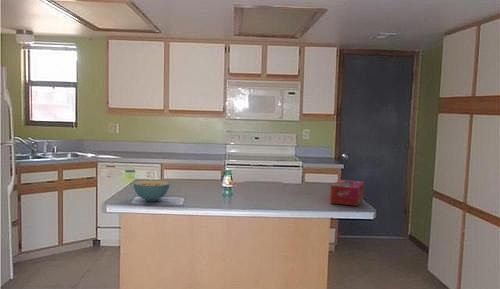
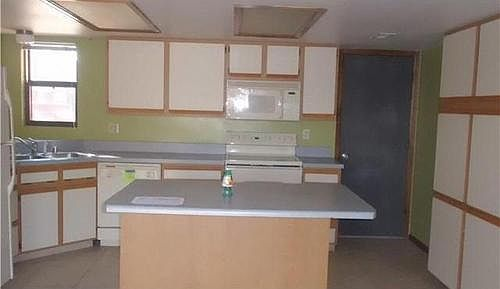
- tissue box (347, 191)
- cereal bowl (151, 191)
